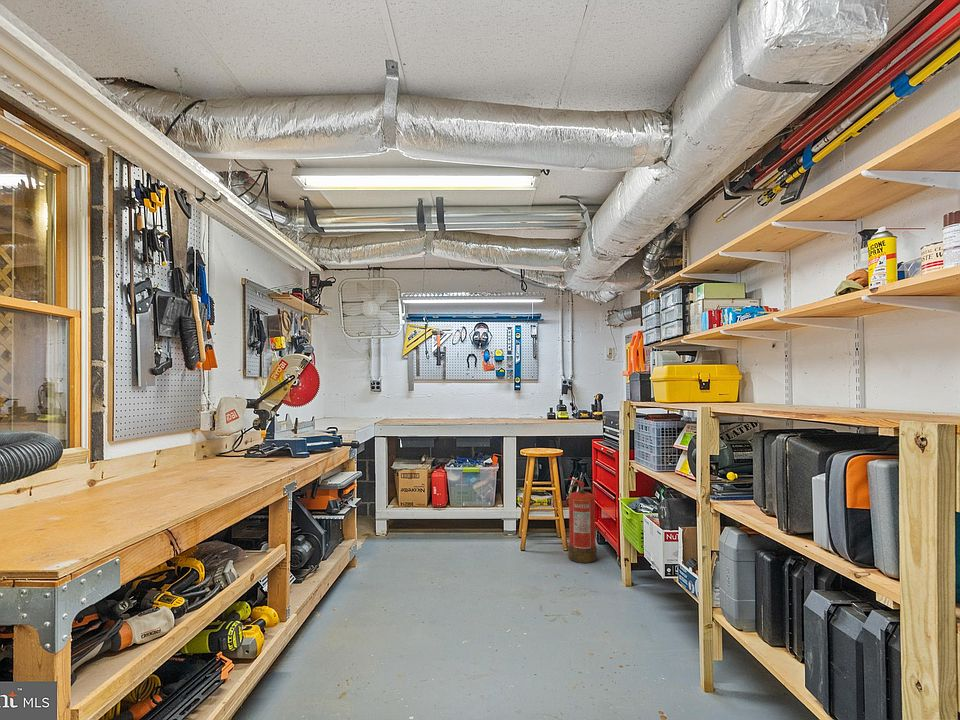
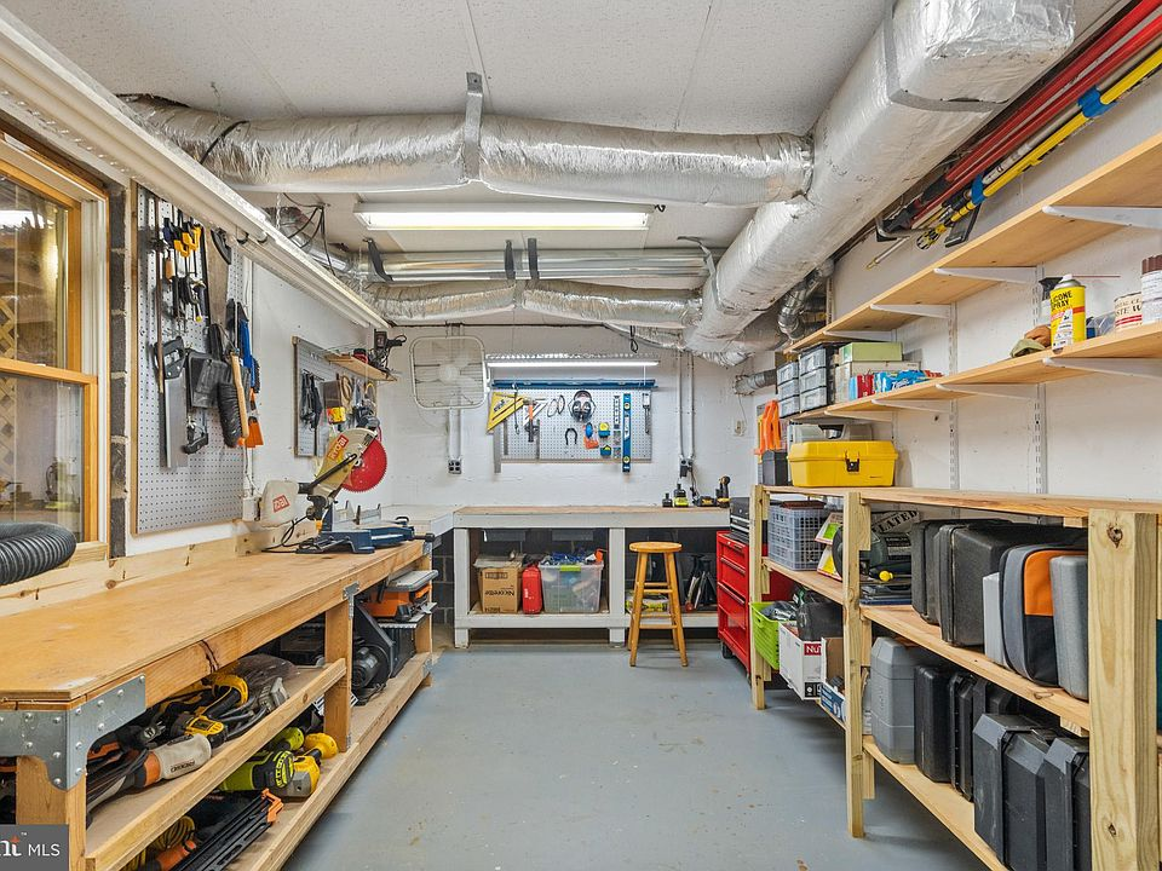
- fire extinguisher (582, 518)
